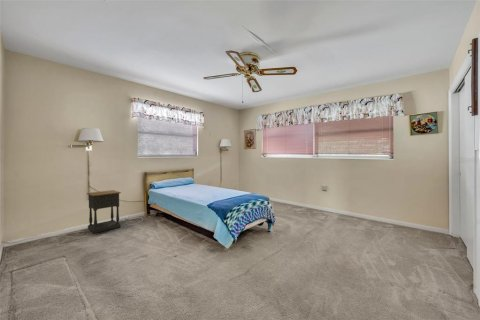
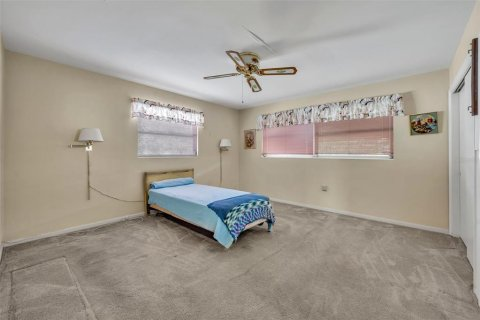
- nightstand (104, 207)
